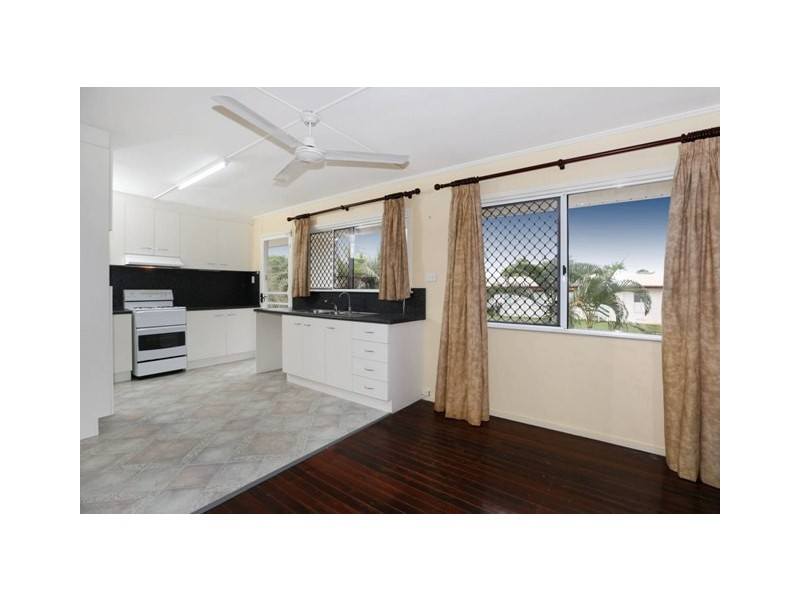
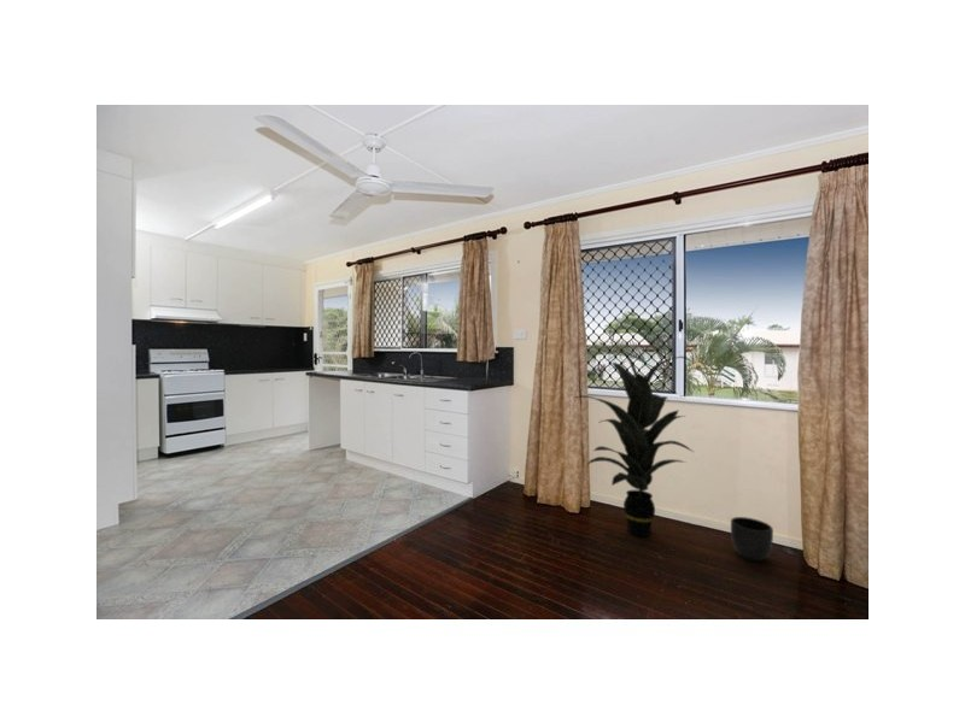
+ indoor plant (632, 437)
+ planter (750, 540)
